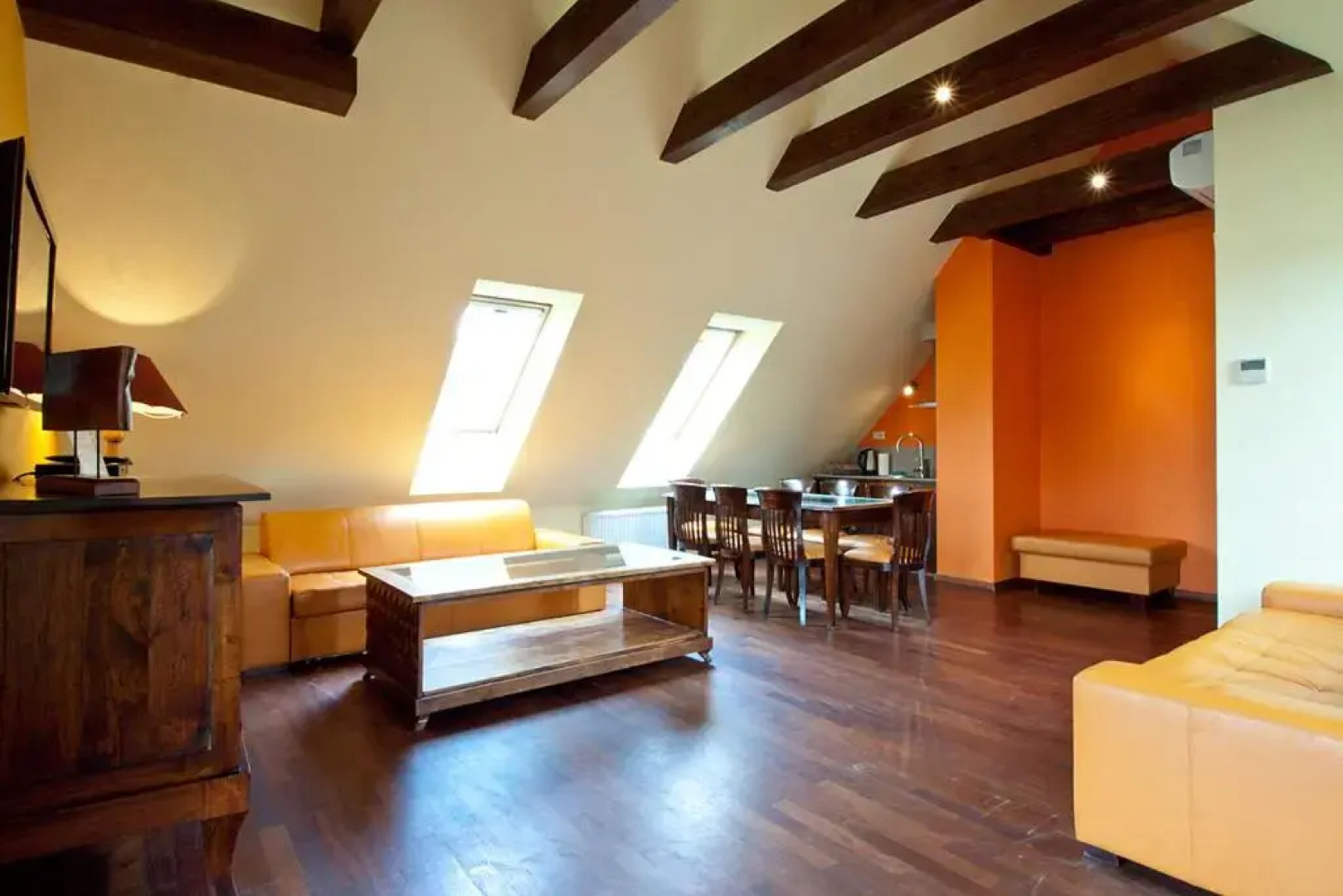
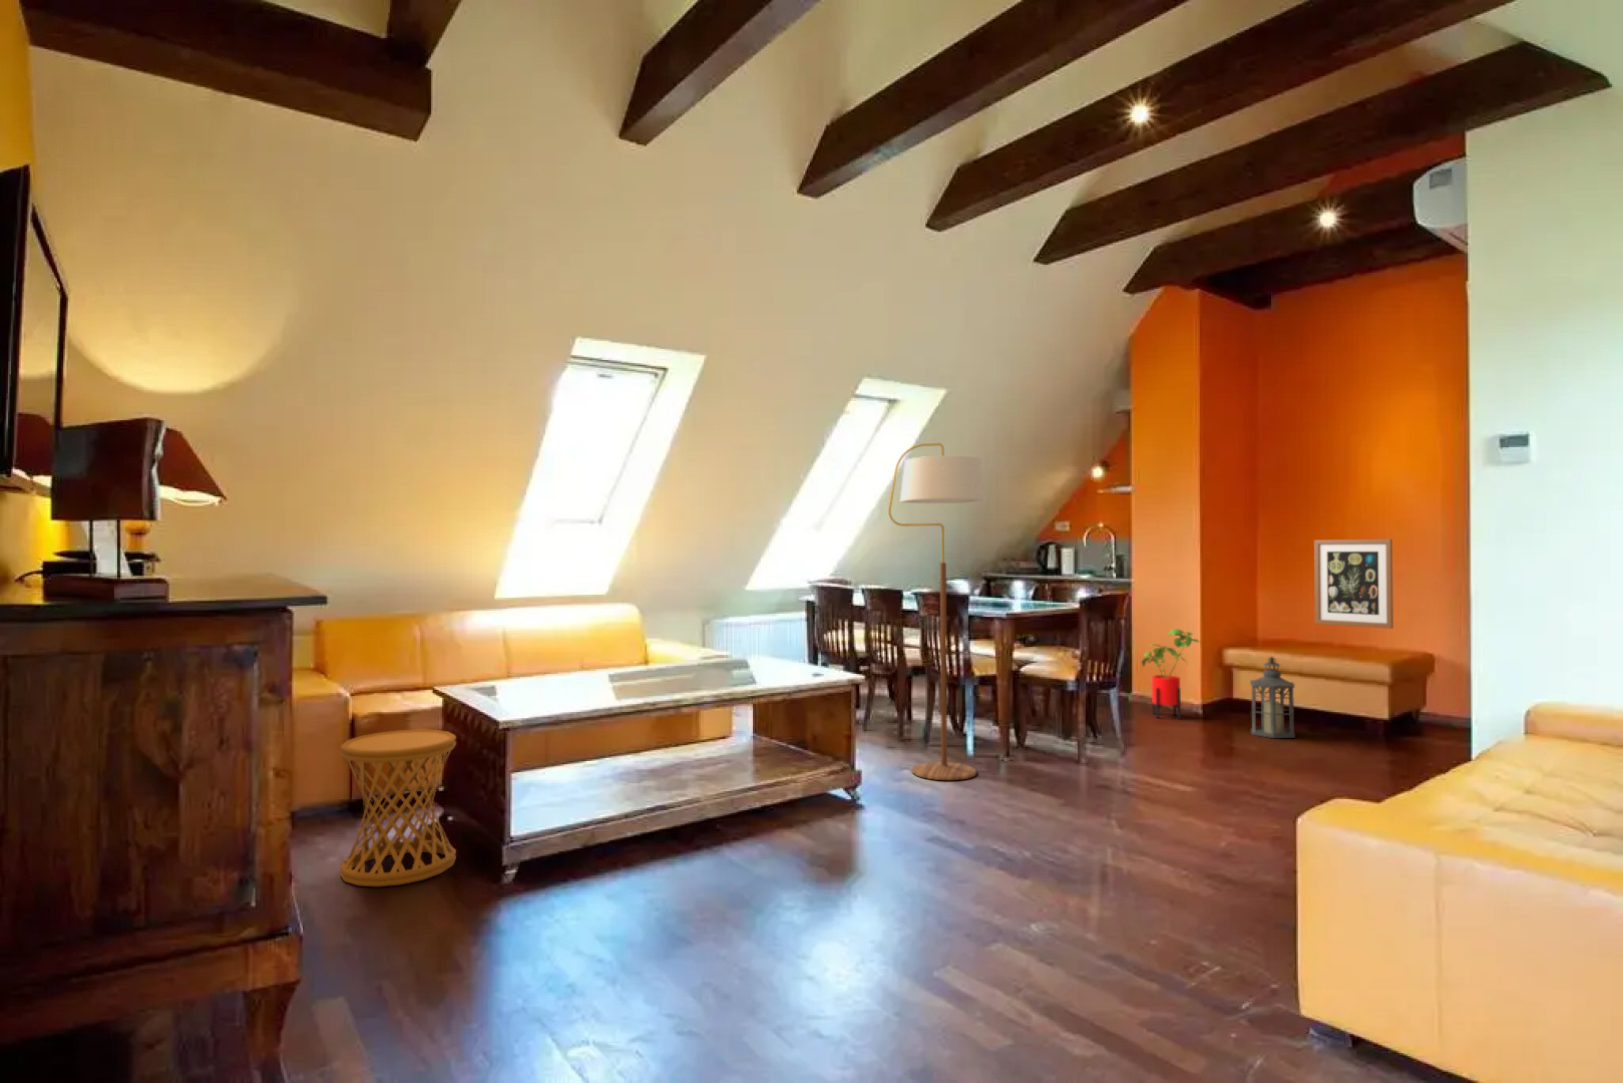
+ lantern (1273, 694)
+ house plant (1169, 674)
+ wall art (1352, 583)
+ floor lamp (940, 607)
+ side table (401, 805)
